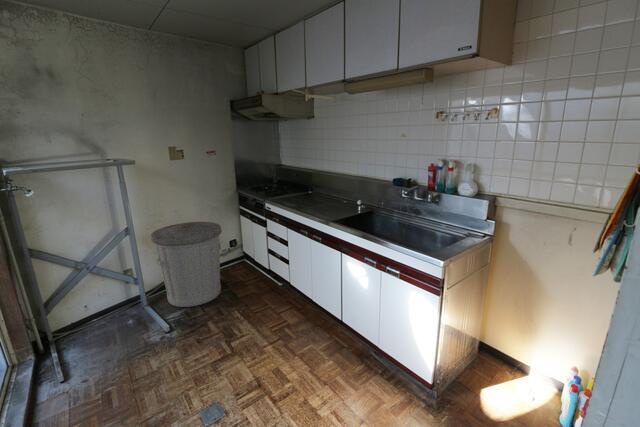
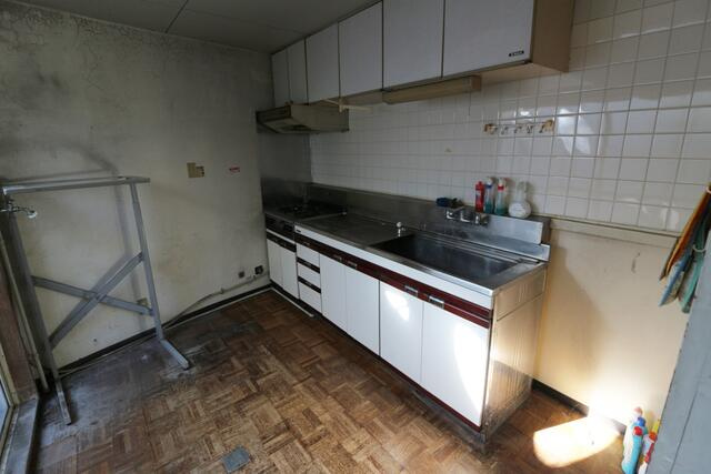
- trash can (190, 259)
